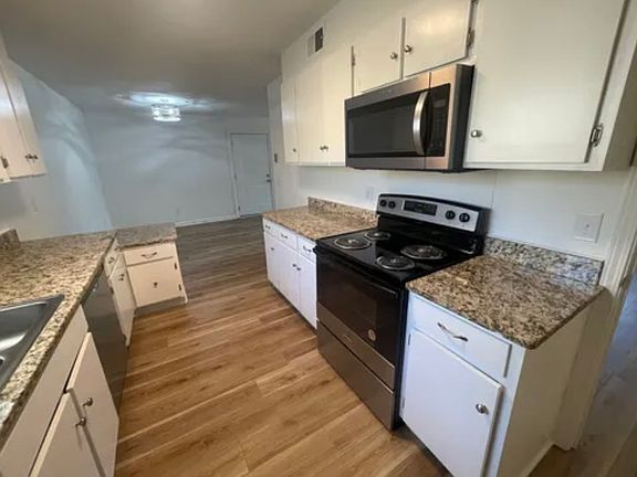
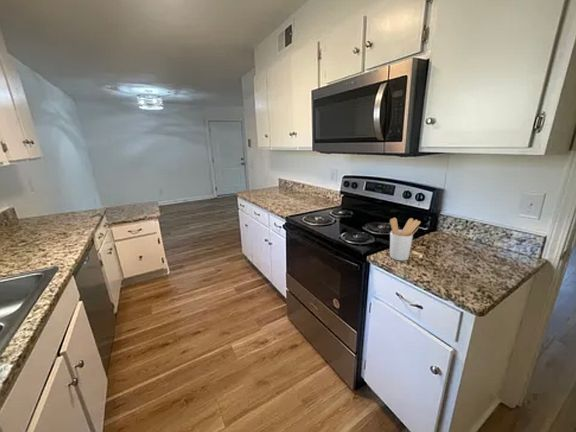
+ utensil holder (404, 238)
